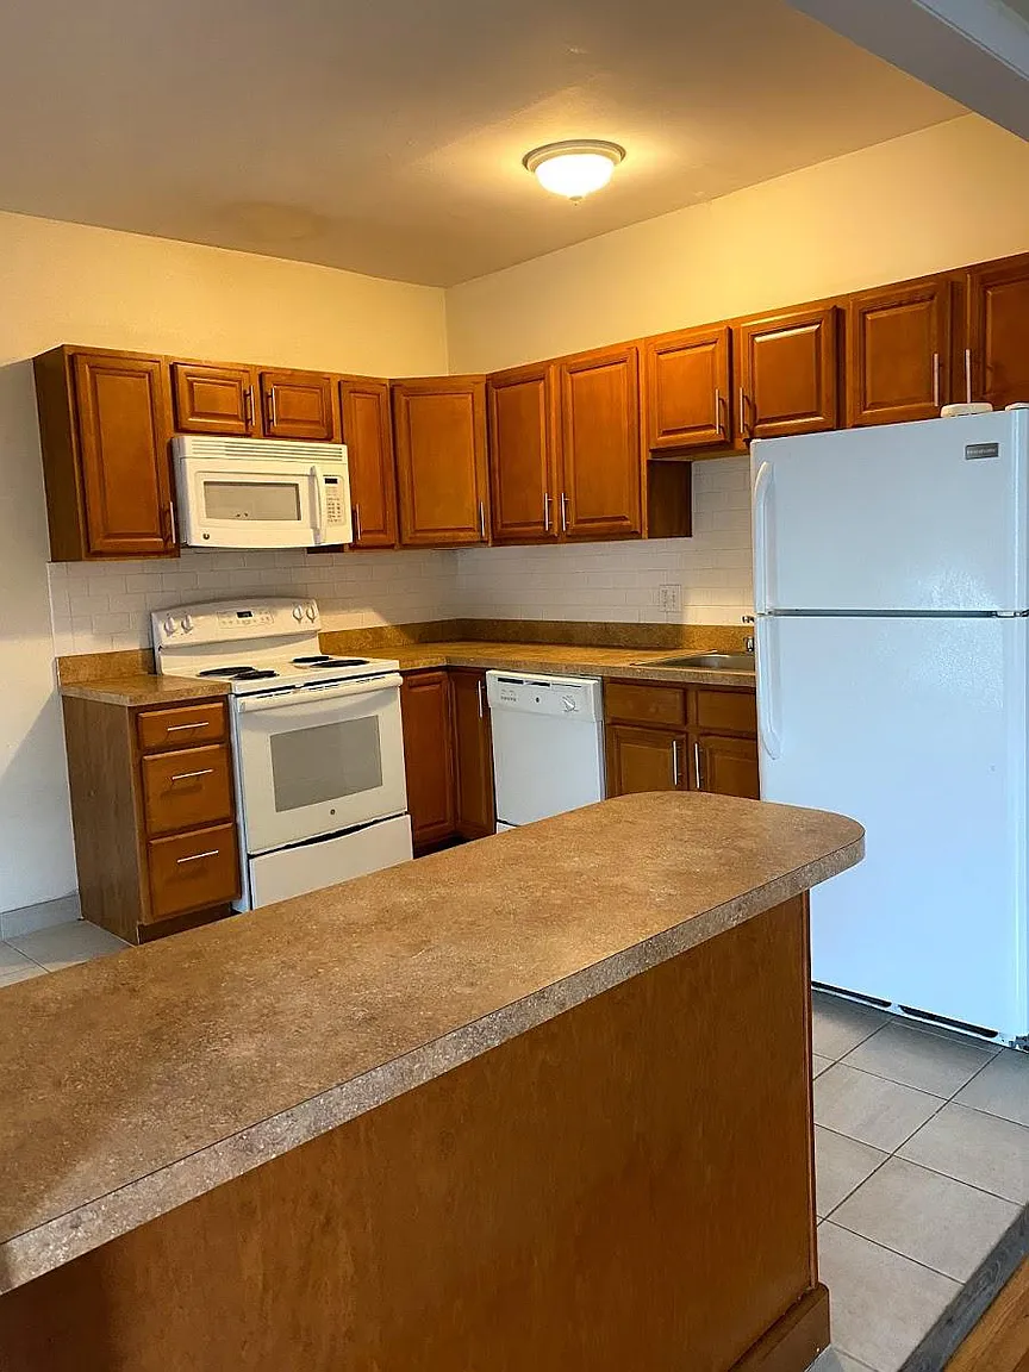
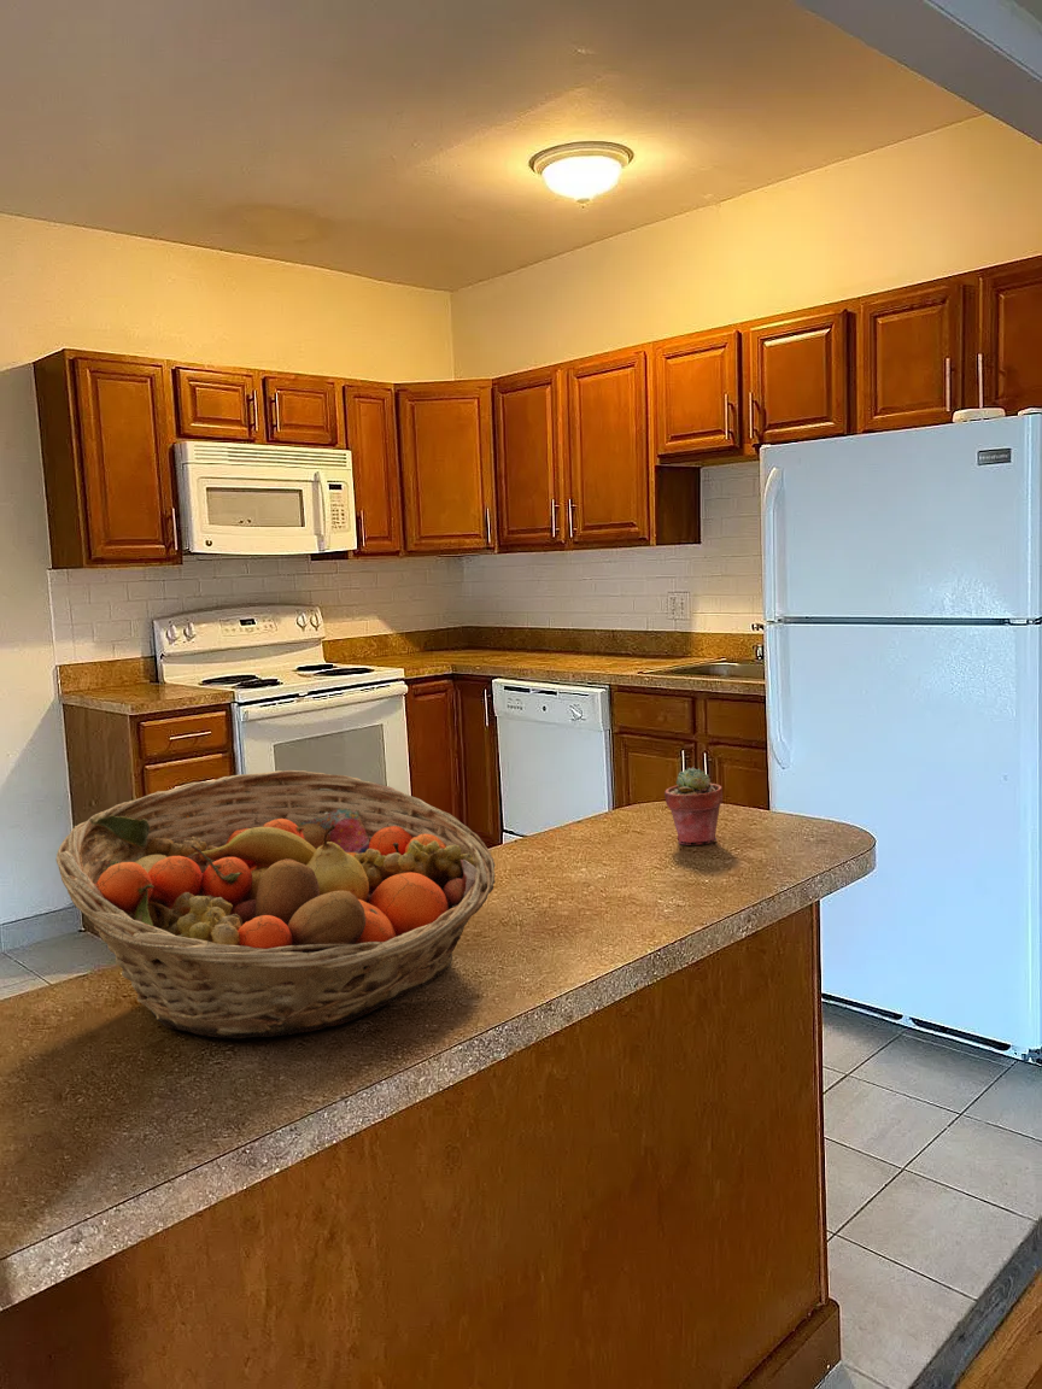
+ fruit basket (292, 886)
+ potted succulent (693, 803)
